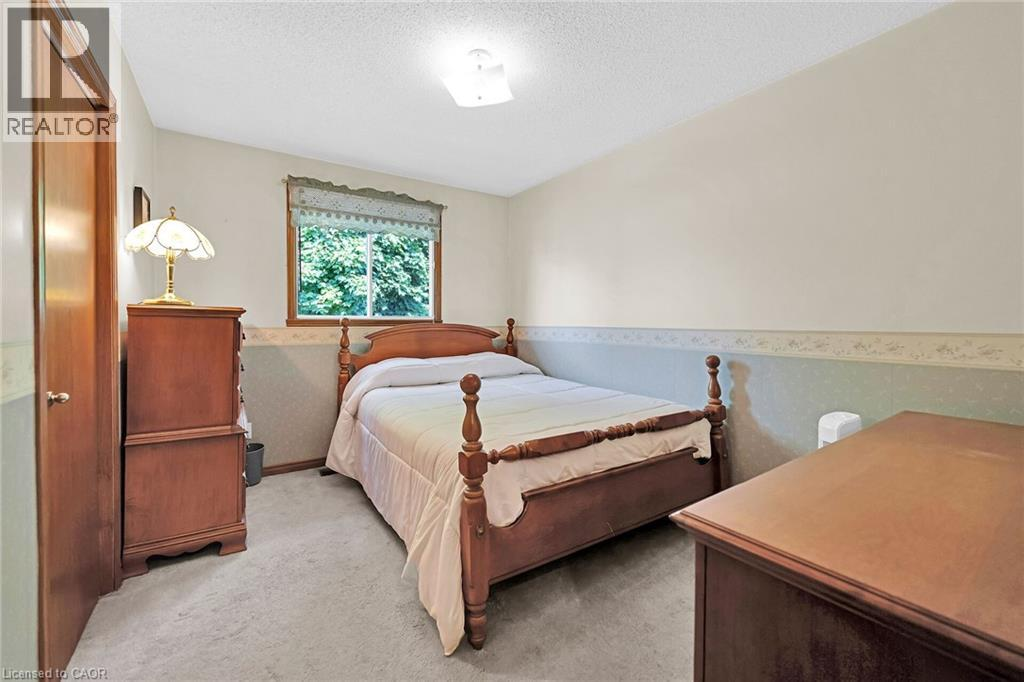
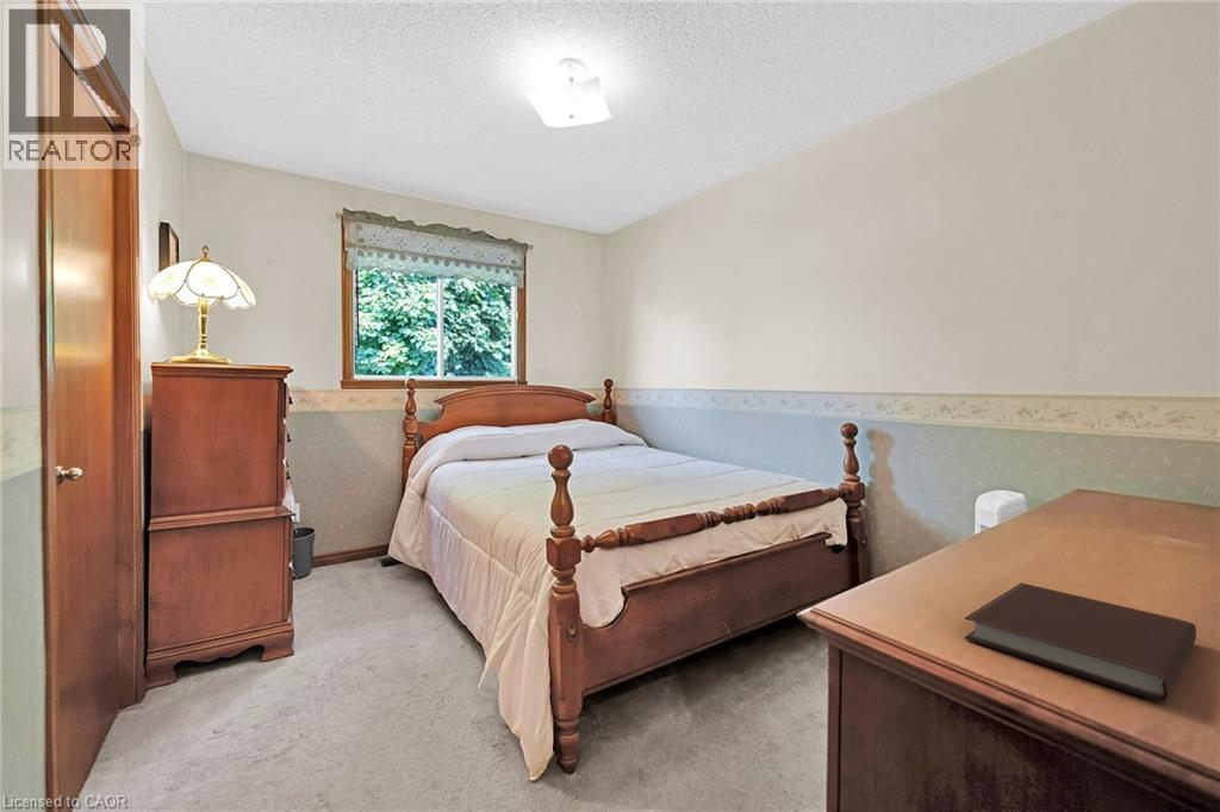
+ notebook (1078, 630)
